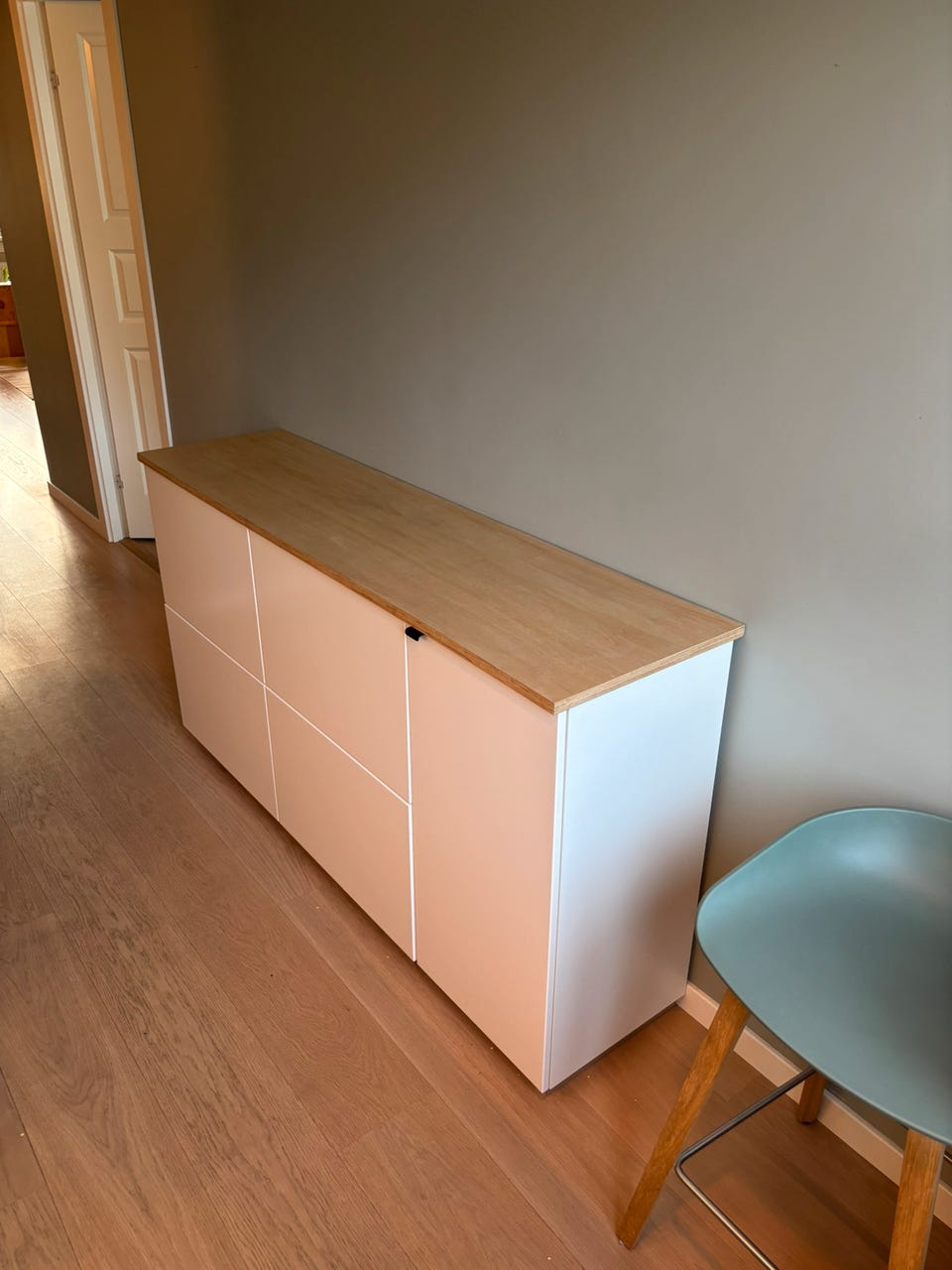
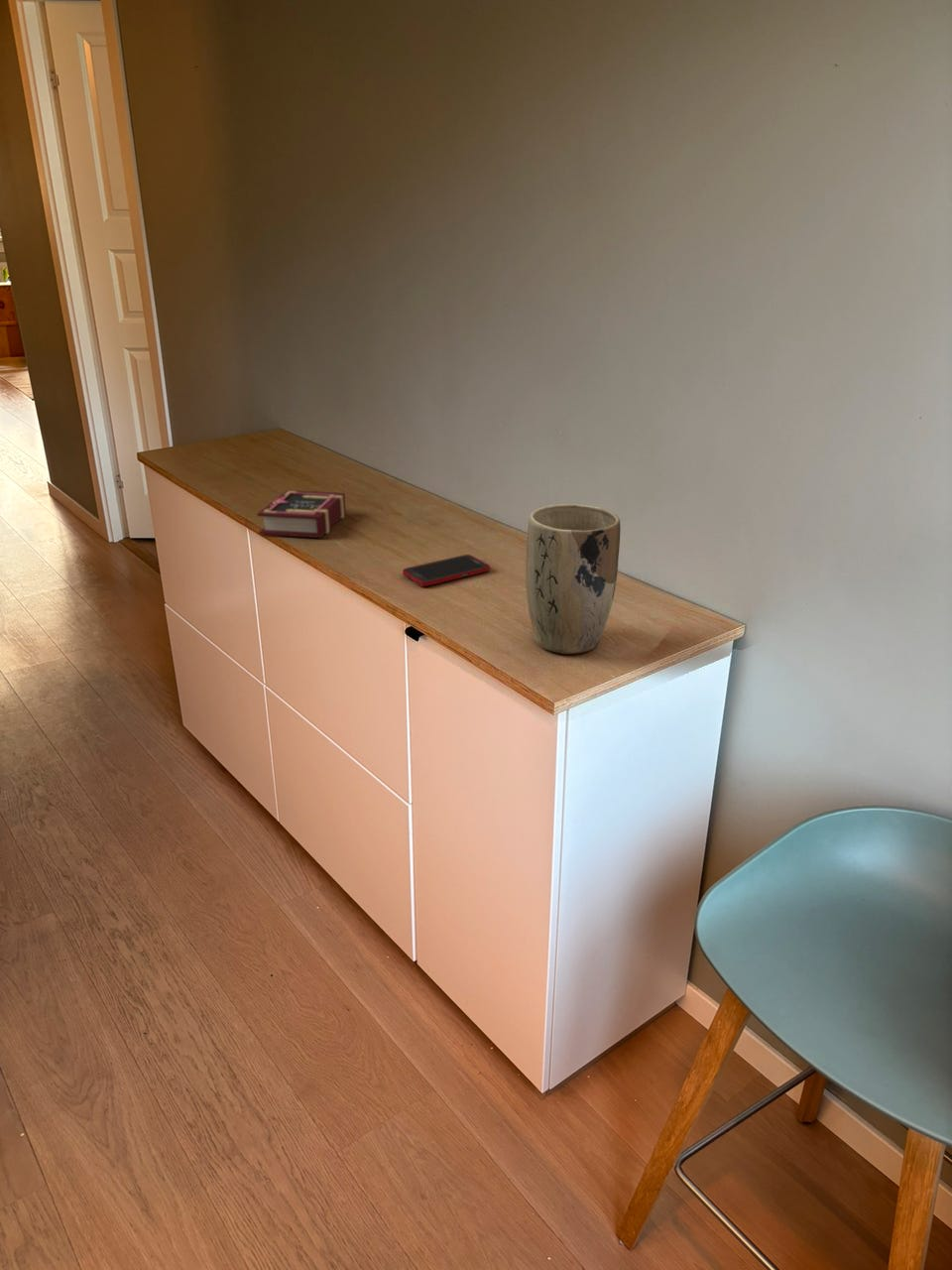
+ book (303, 512)
+ plant pot (570, 580)
+ cell phone (446, 570)
